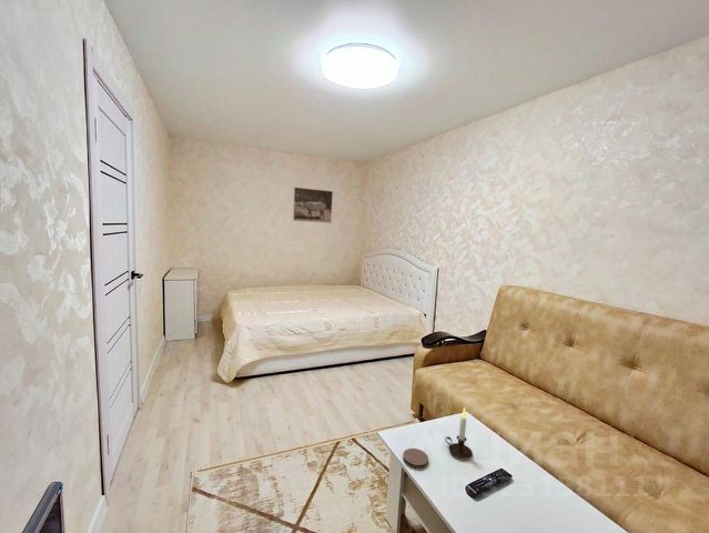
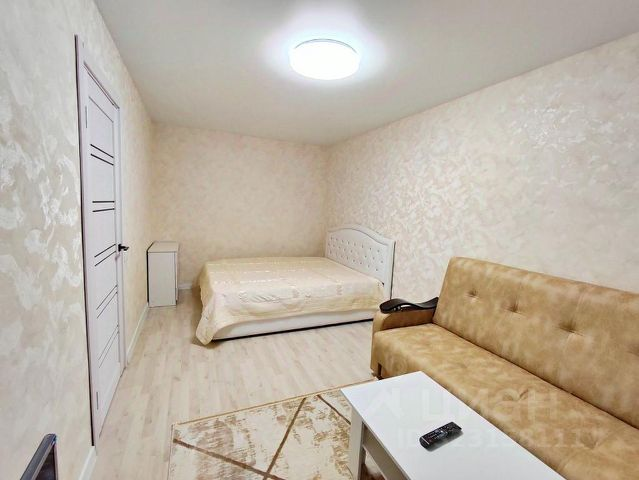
- coaster (415, 457)
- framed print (313, 205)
- candle (459, 428)
